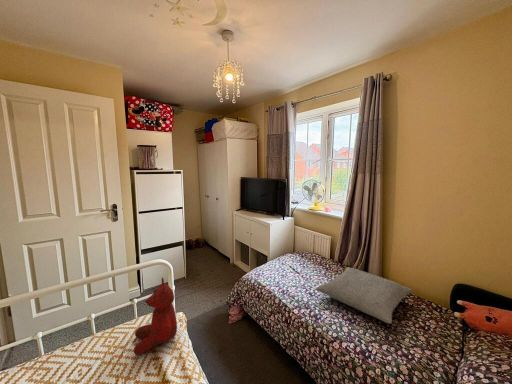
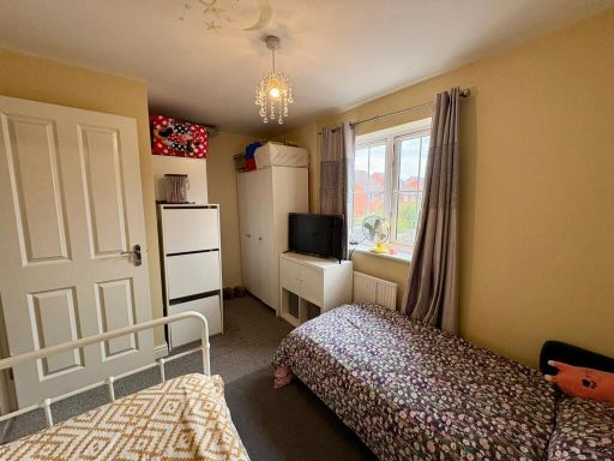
- pillow (363, 289)
- teddy bear (154, 312)
